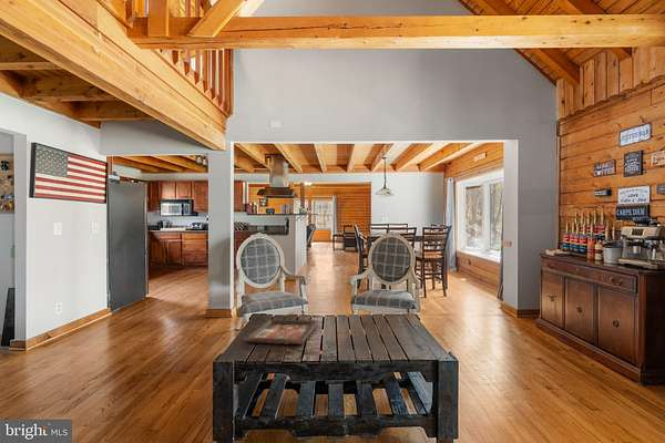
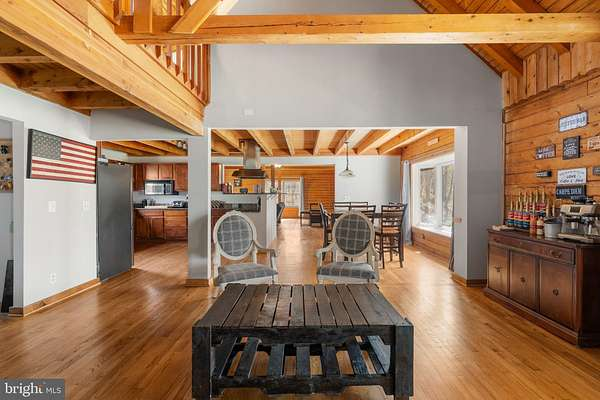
- decorative tray (284, 330)
